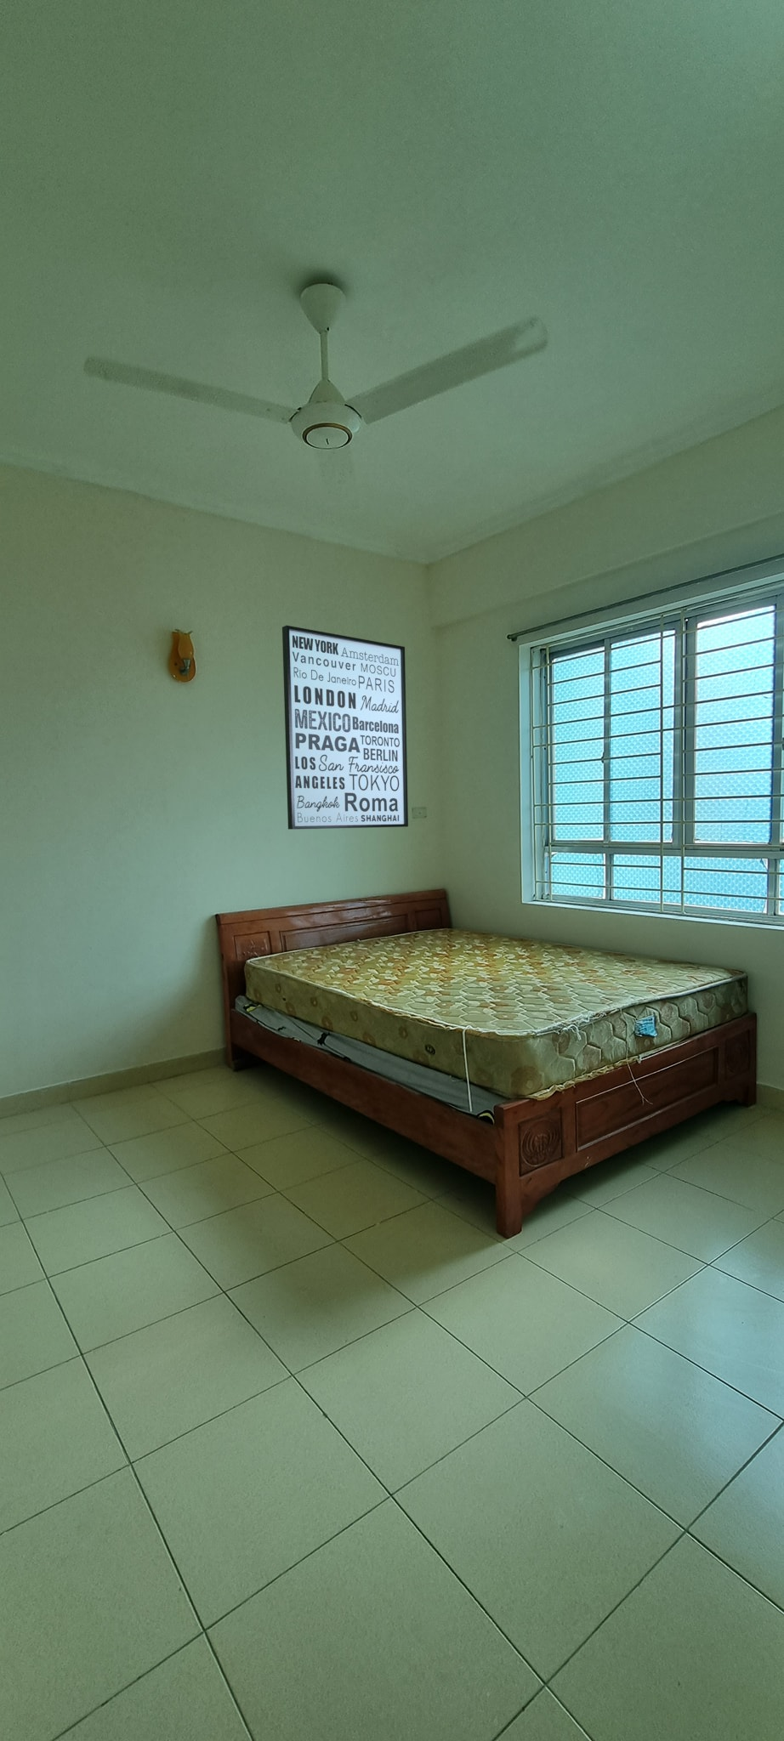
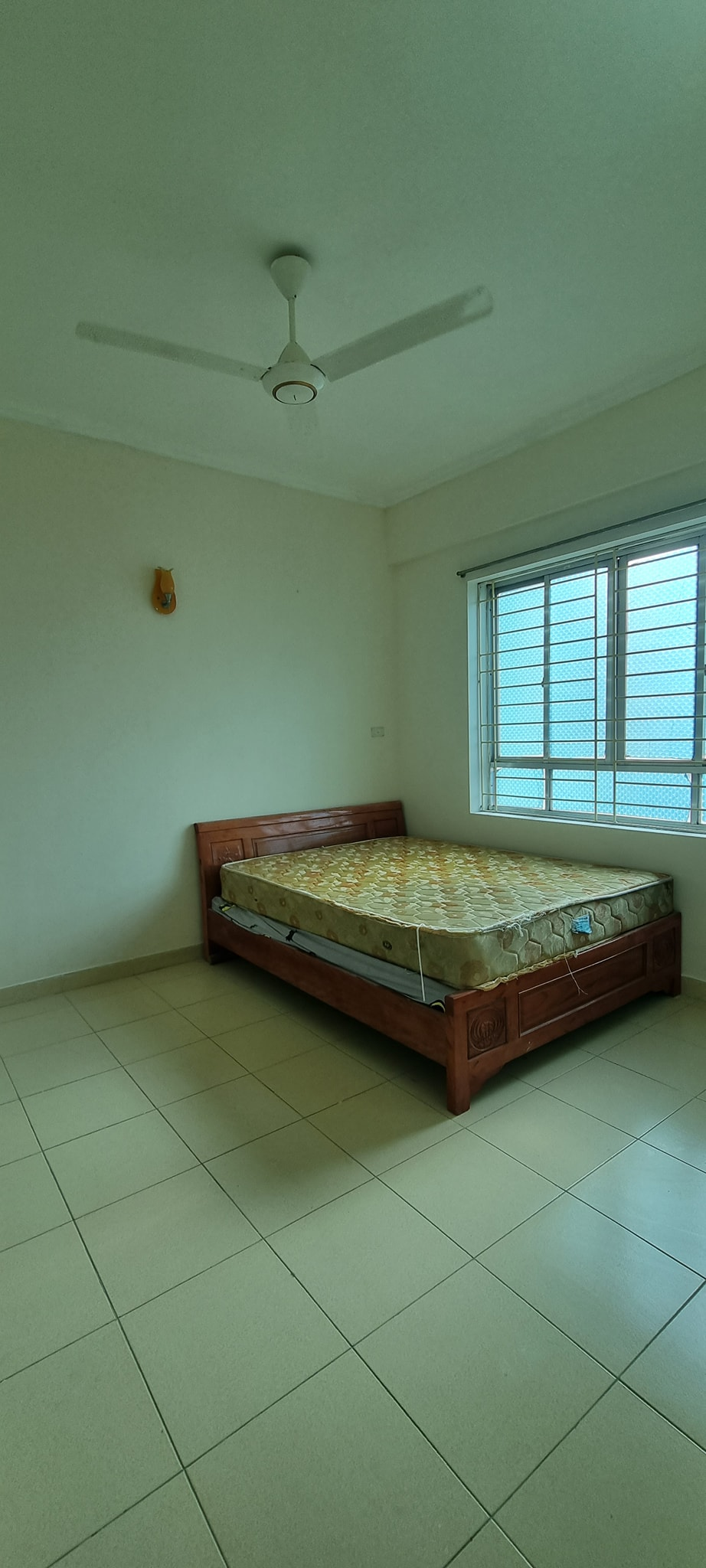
- wall art (349, 733)
